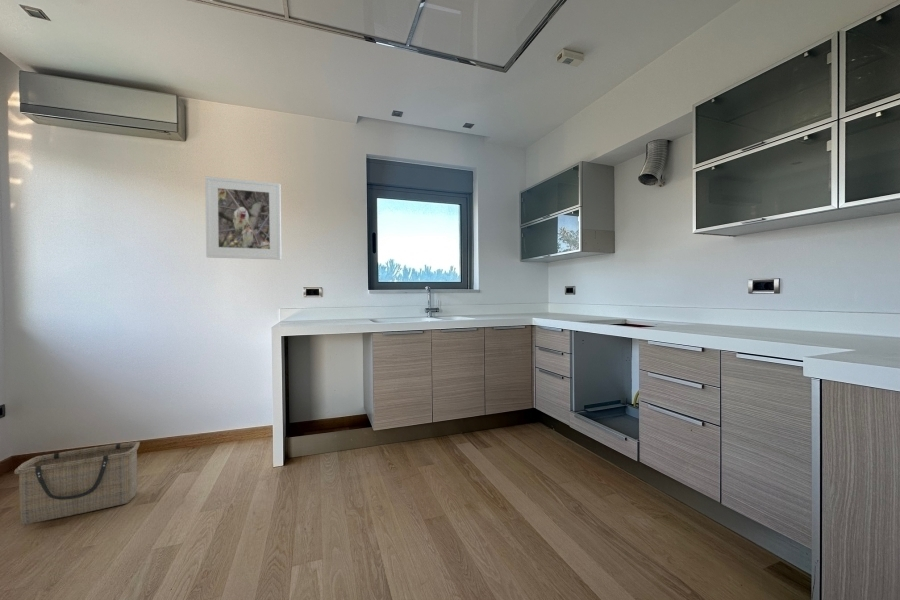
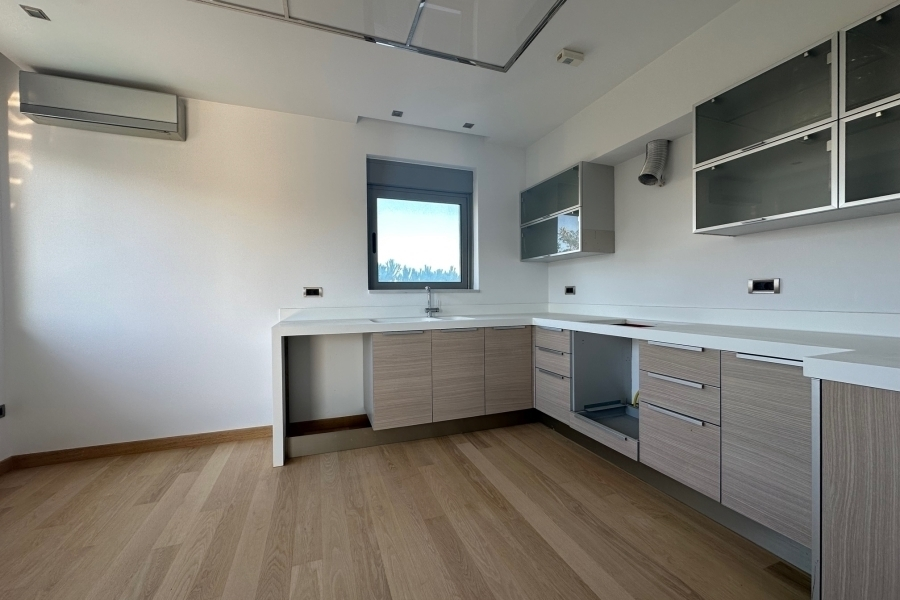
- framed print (244, 219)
- basket (83, 480)
